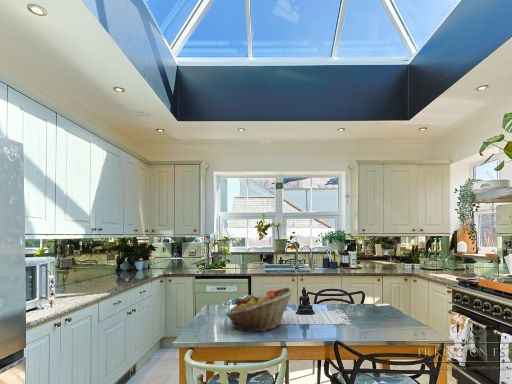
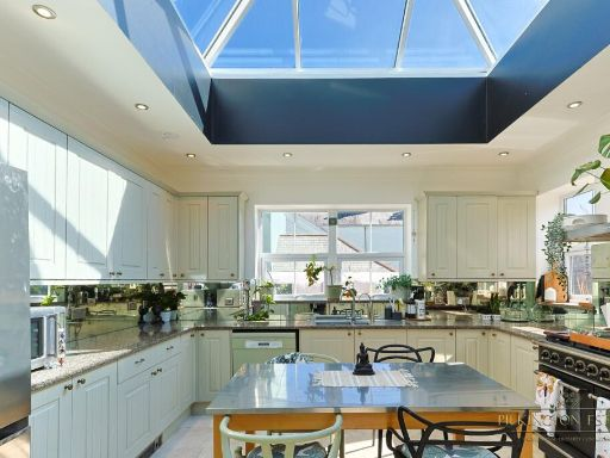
- fruit basket (260, 307)
